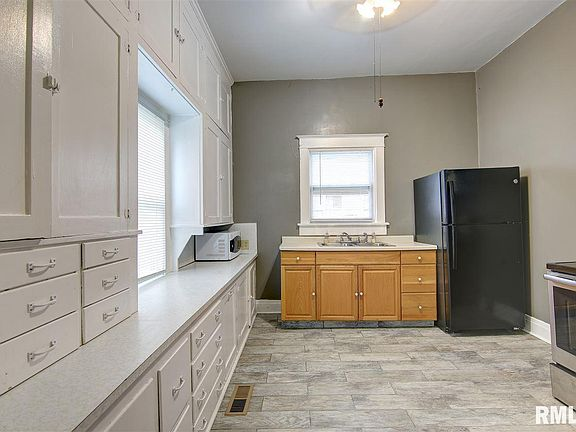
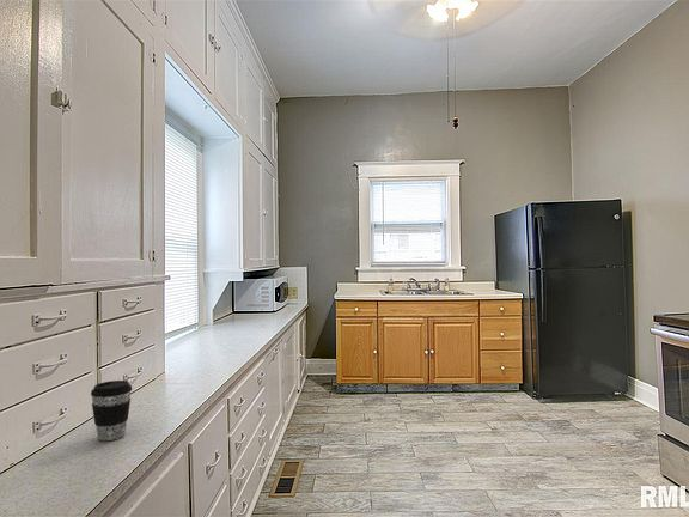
+ coffee cup (111, 409)
